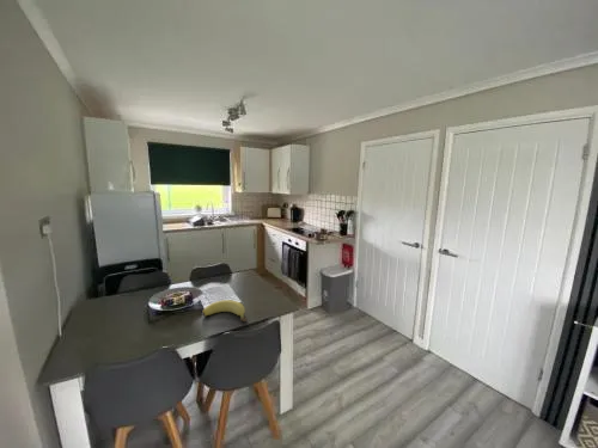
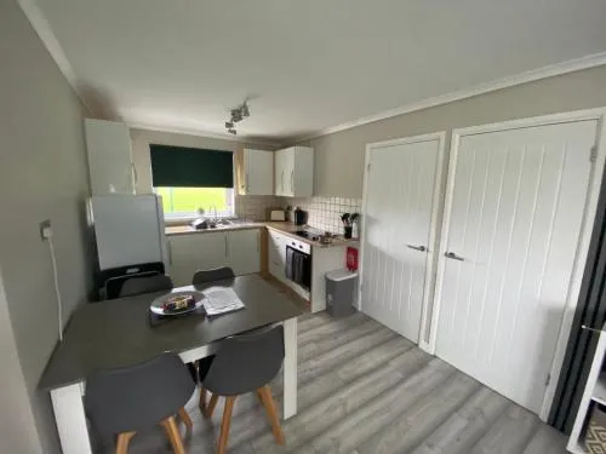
- banana (224, 311)
